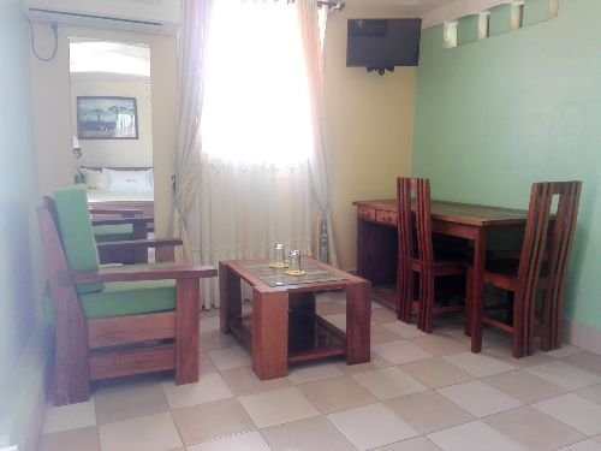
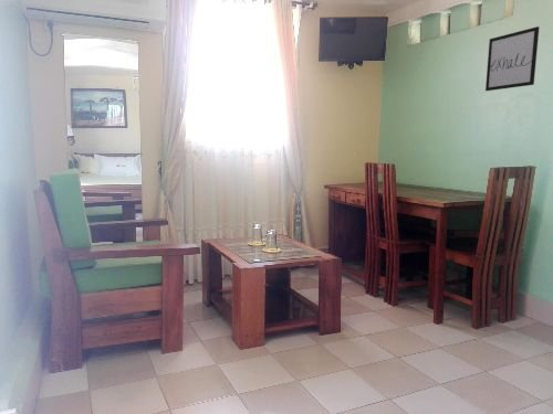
+ wall art (510, 61)
